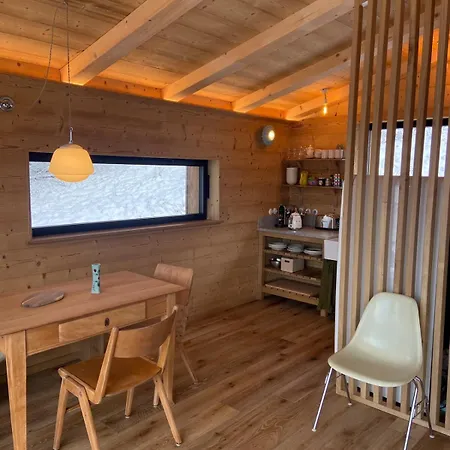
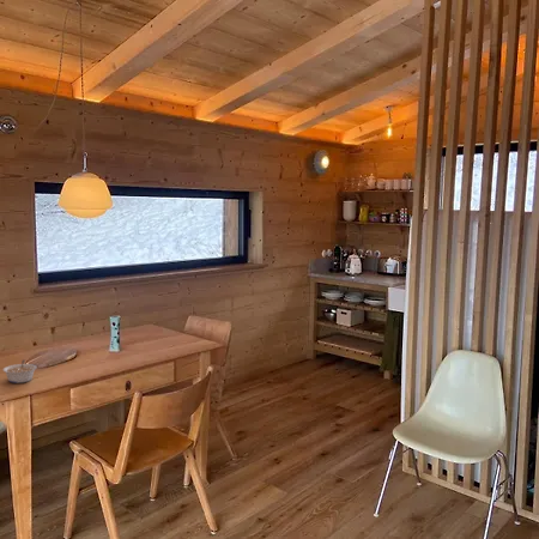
+ legume (19, 373)
